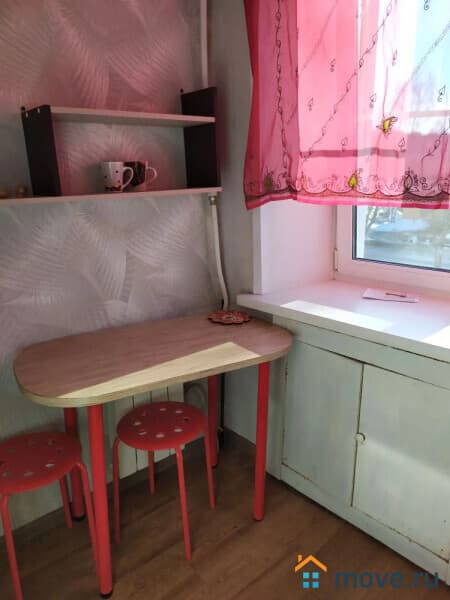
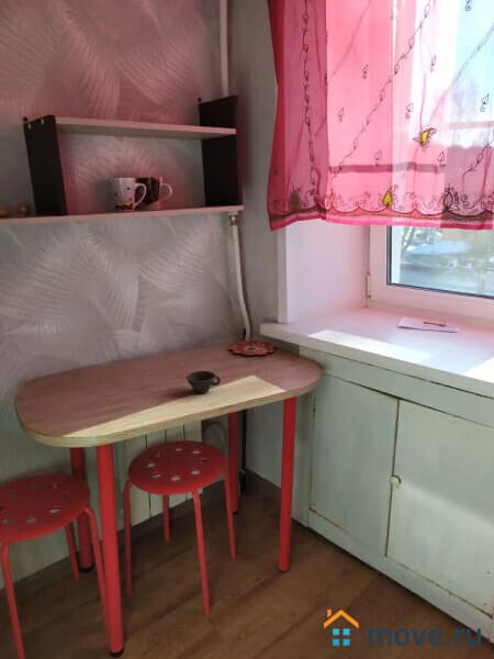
+ cup (203, 383)
